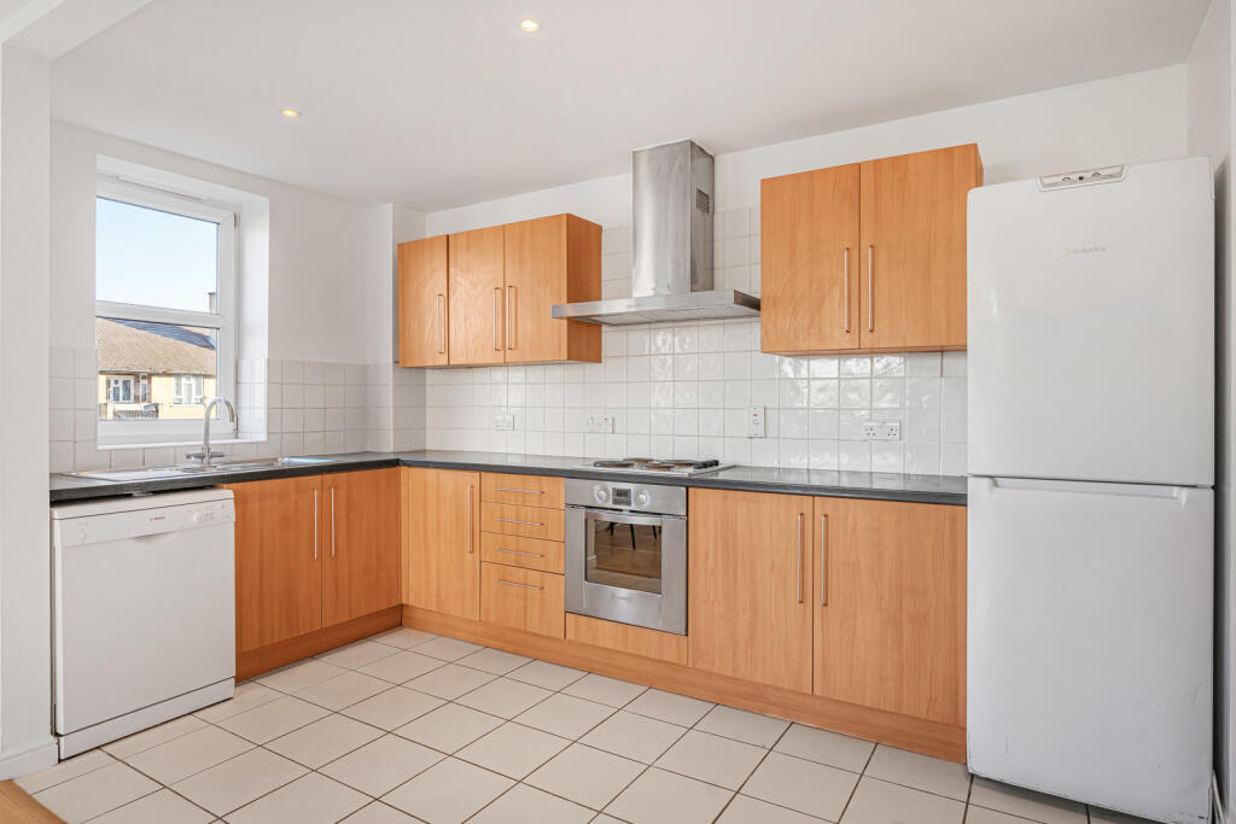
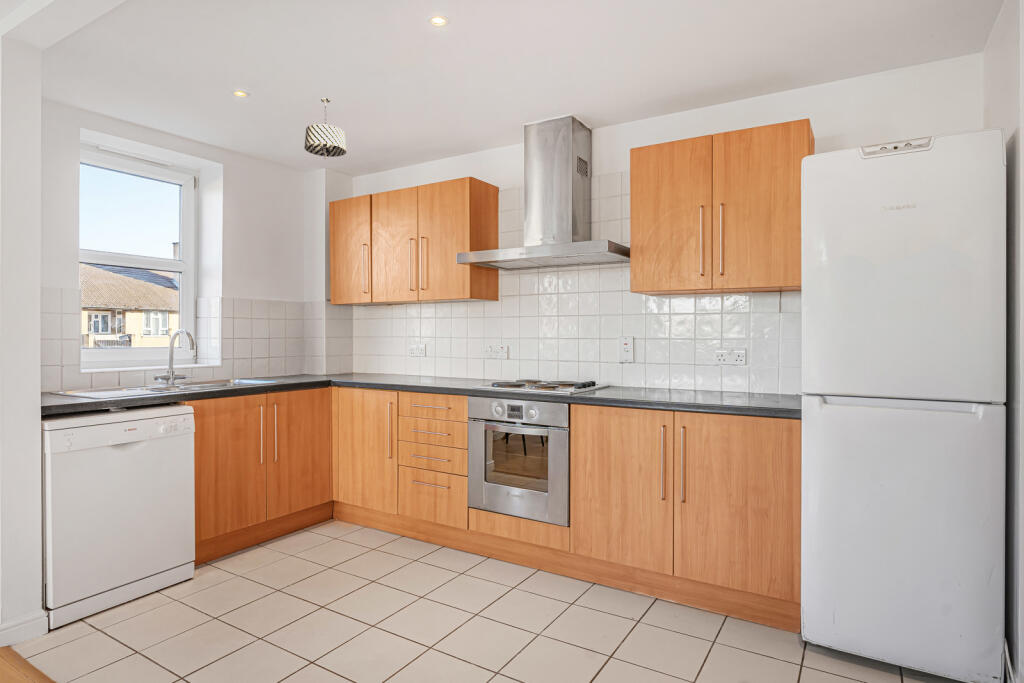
+ pendant light (325, 129)
